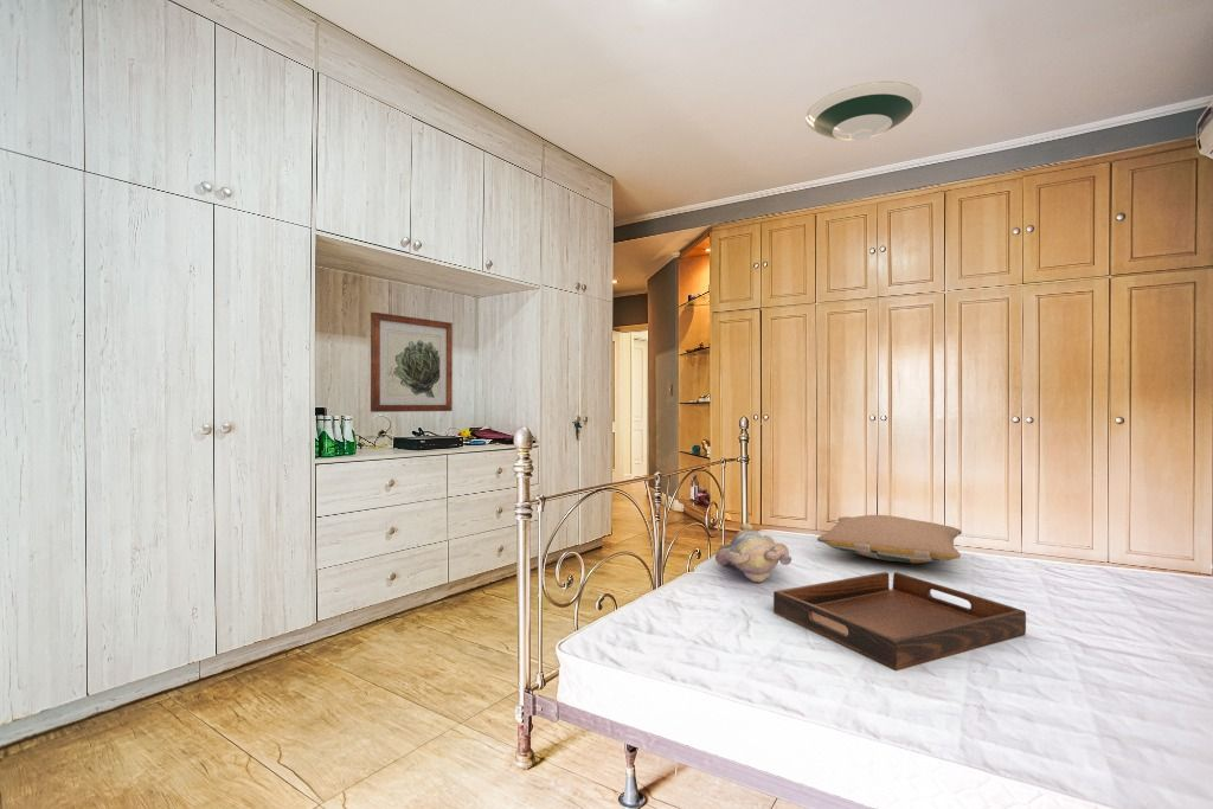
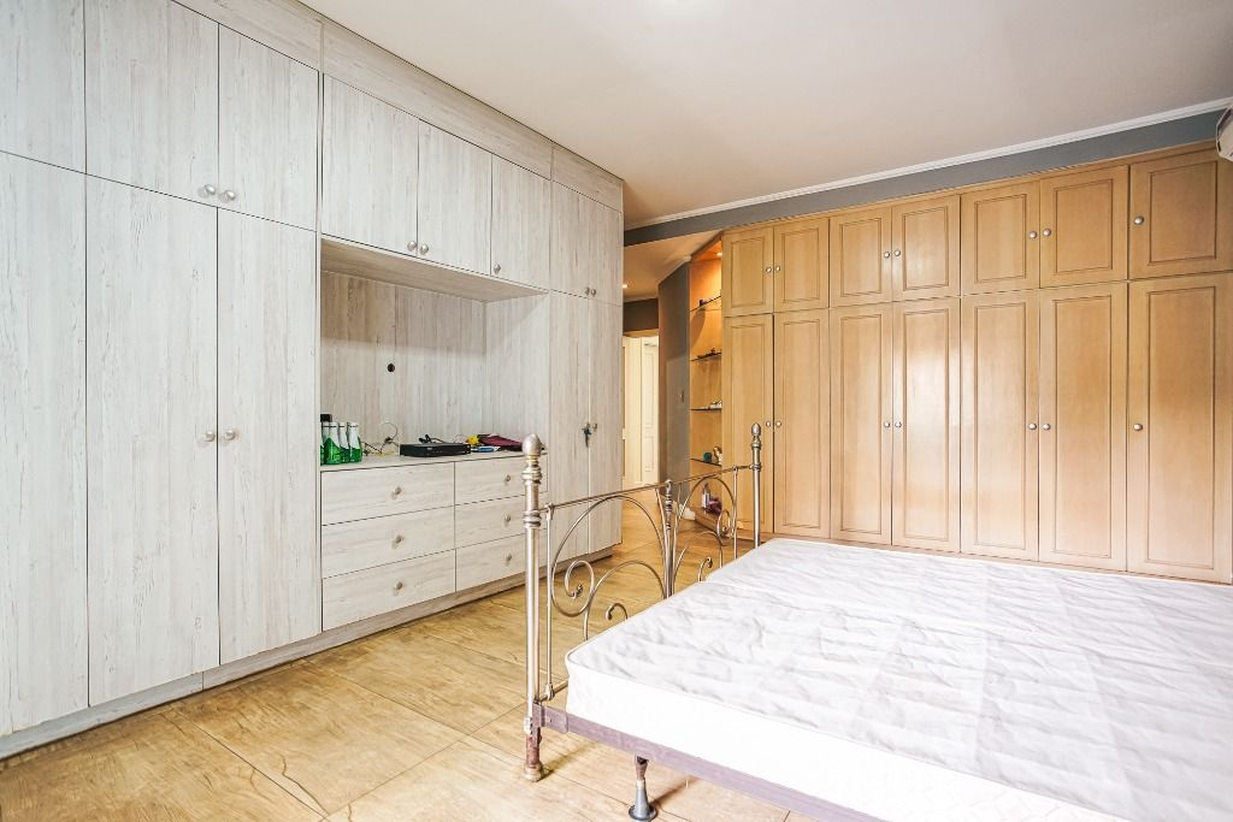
- serving tray (893, 611)
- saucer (861, 123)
- teddy bear (751, 550)
- wall art (413, 364)
- pillow (891, 538)
